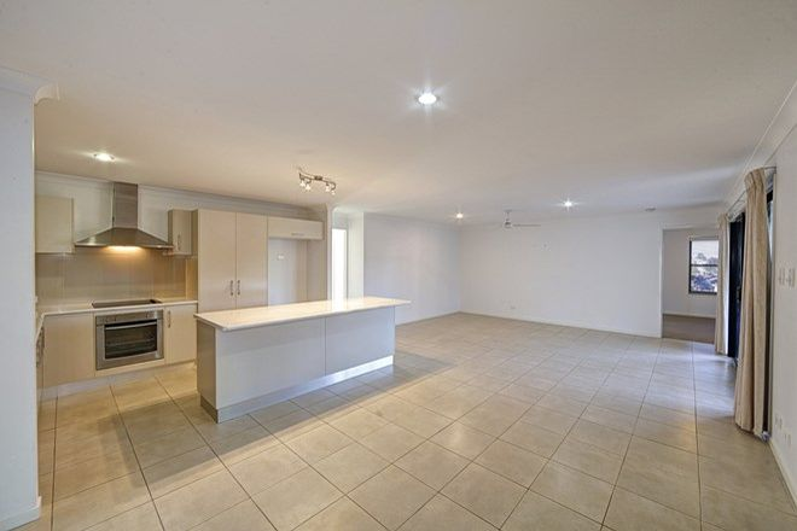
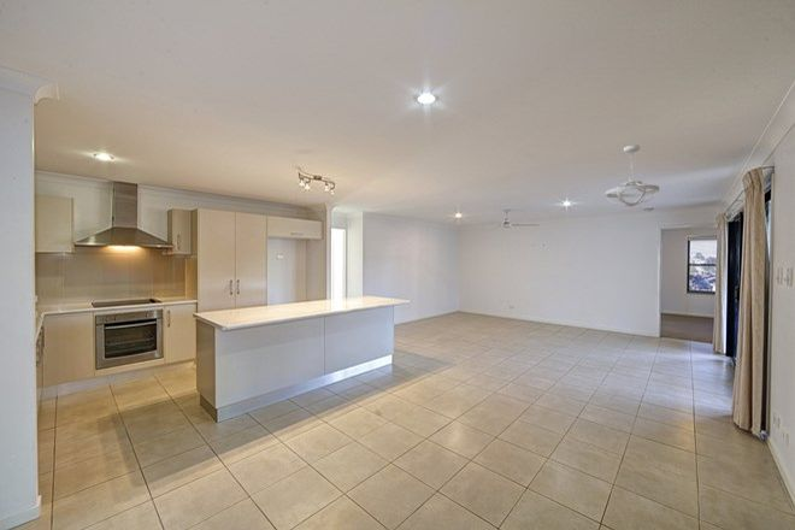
+ ceiling light fixture (631, 177)
